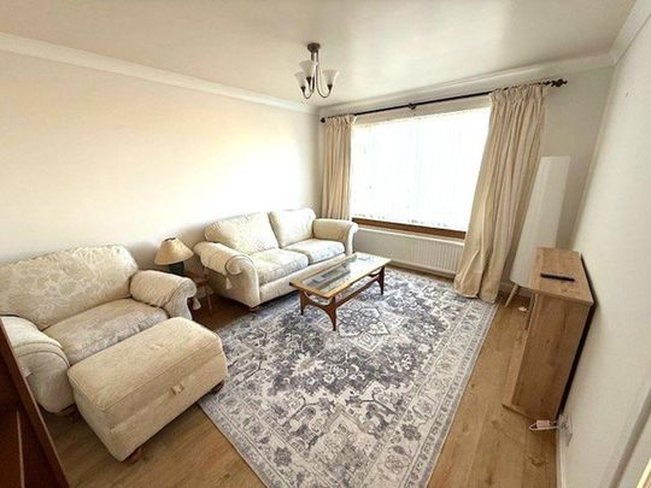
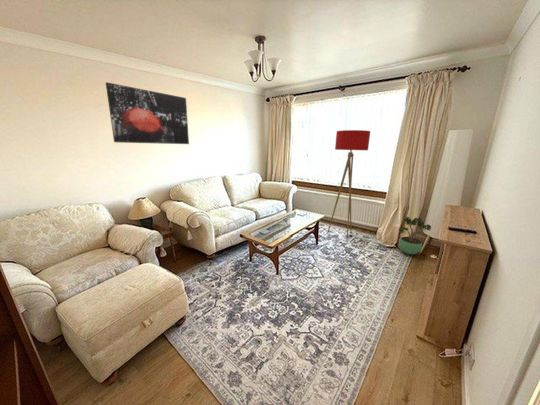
+ floor lamp (349, 187)
+ potted plant (413, 235)
+ wall art (153, 118)
